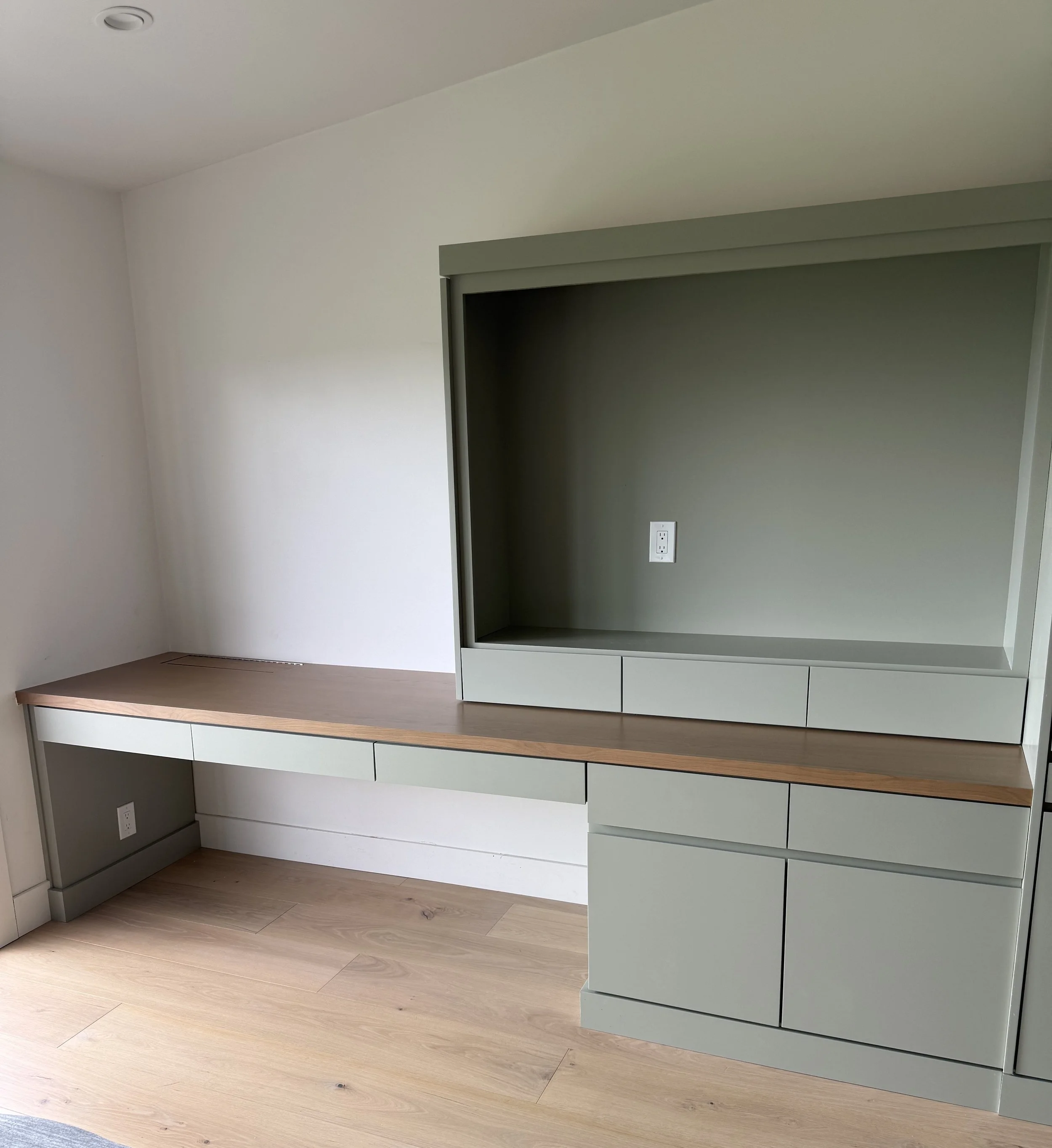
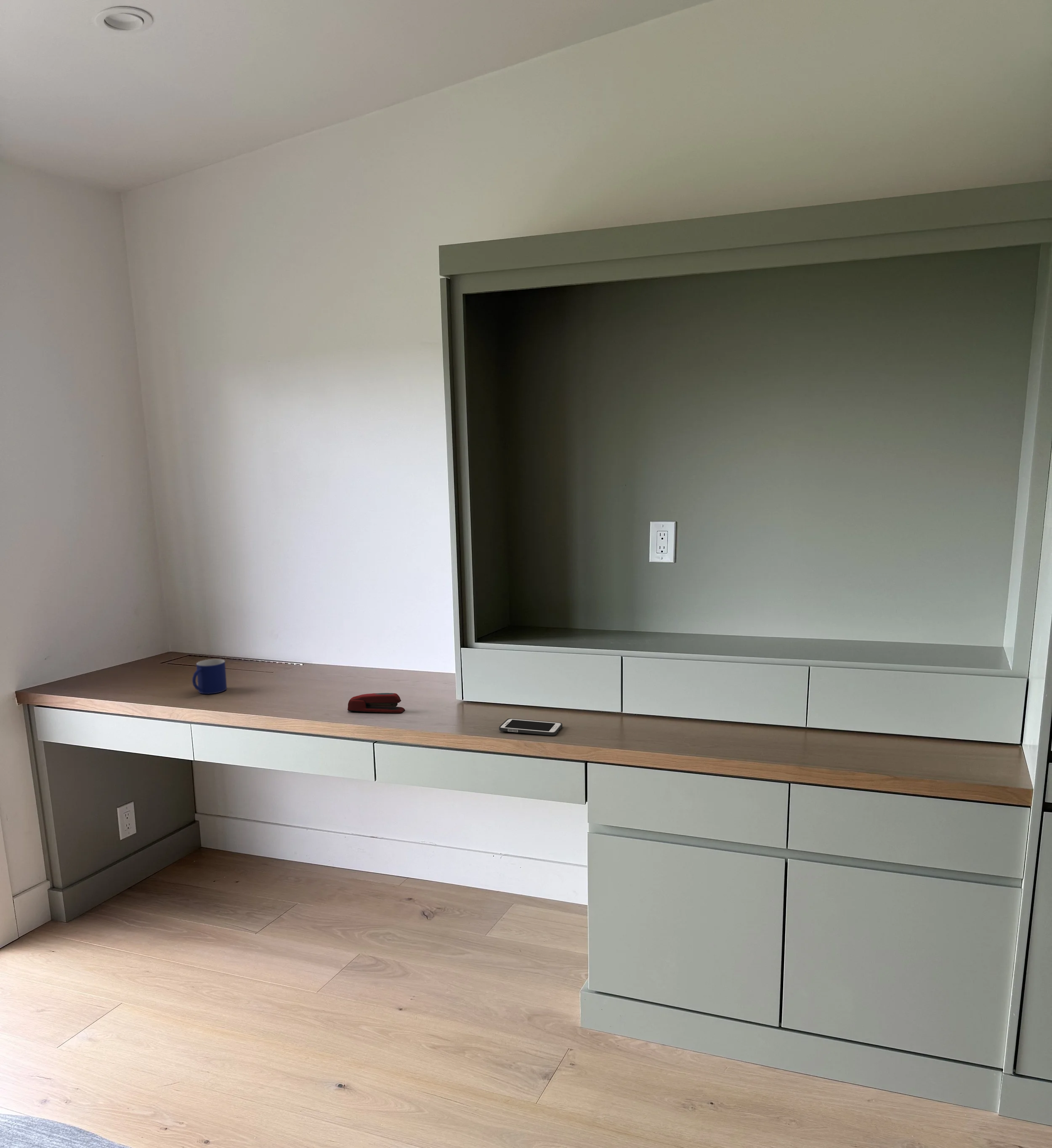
+ cell phone (531, 727)
+ stapler (375, 702)
+ mug (207, 678)
